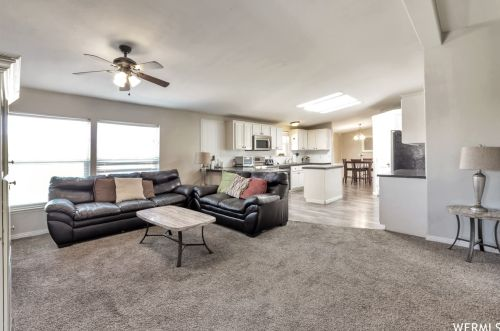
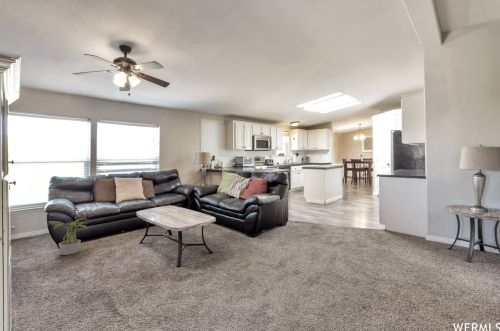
+ potted plant (70, 236)
